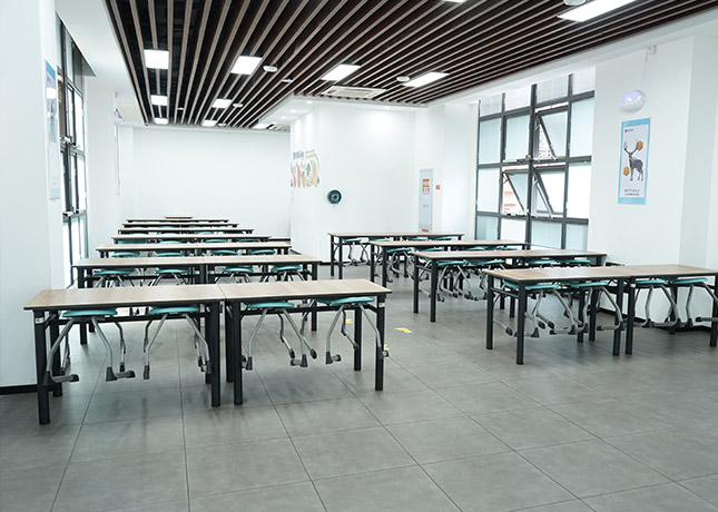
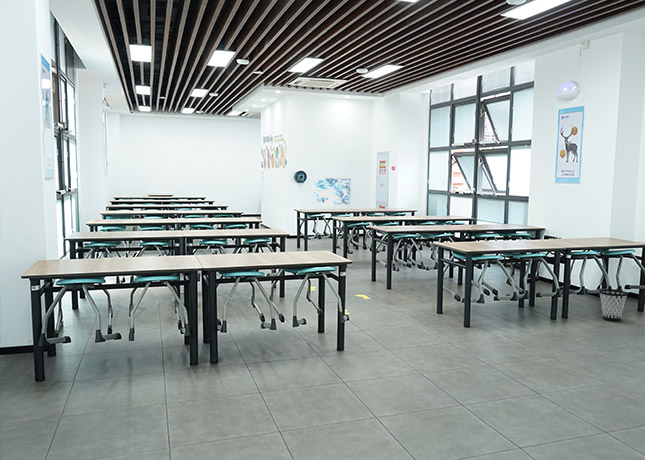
+ wall art (332, 191)
+ wastebasket (612, 305)
